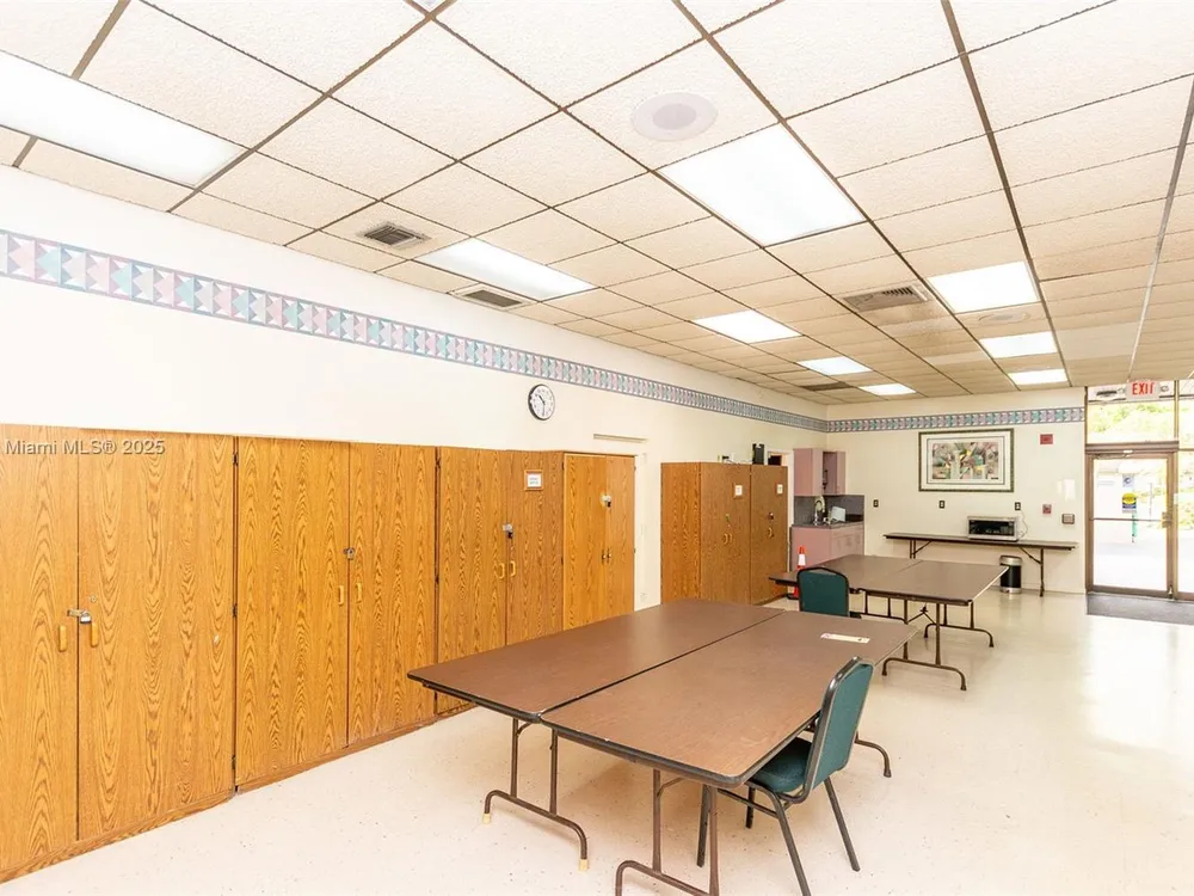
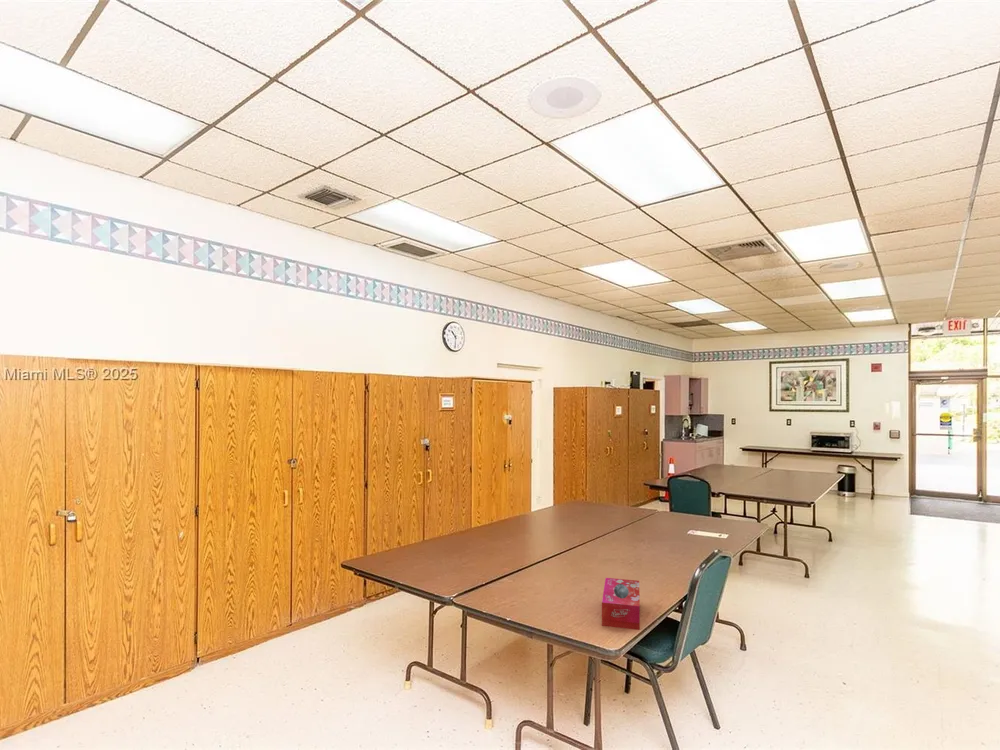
+ tissue box (621, 602)
